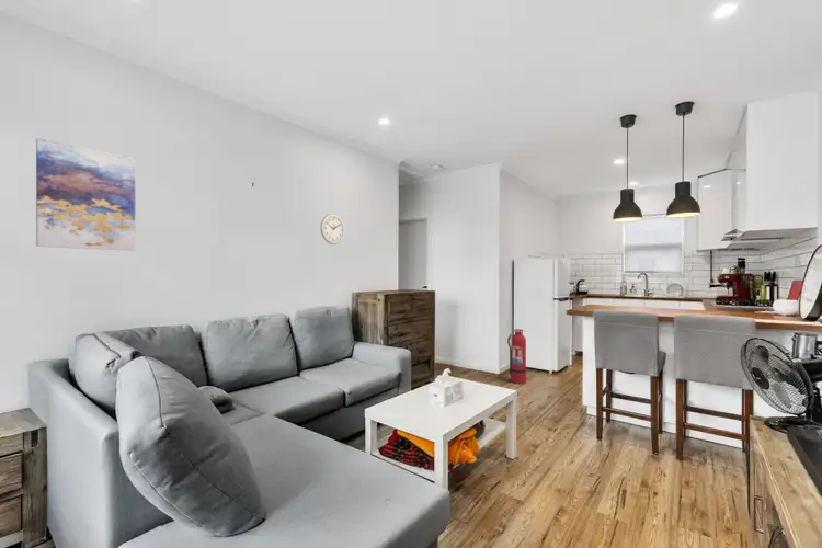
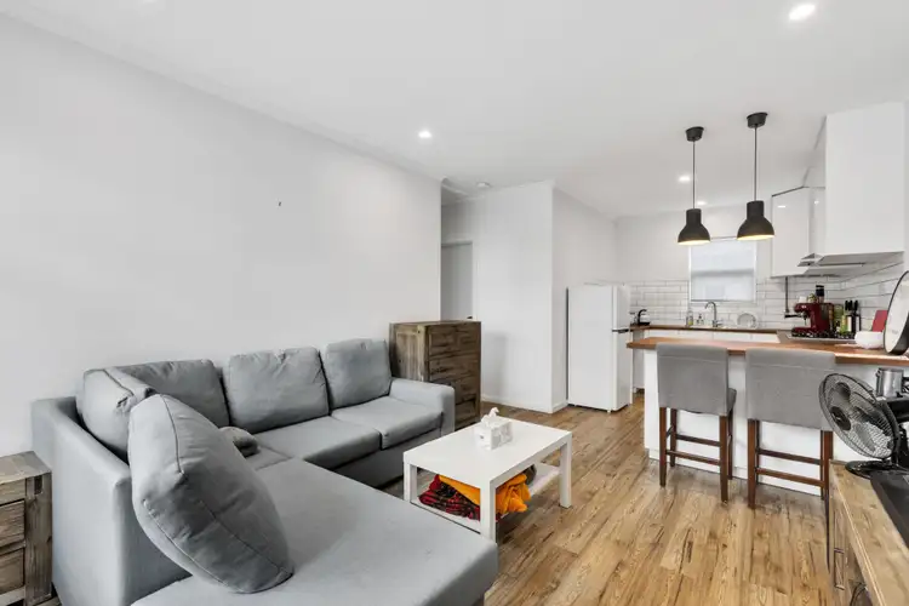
- wall art (89, 198)
- fire extinguisher (516, 355)
- wall clock (333, 229)
